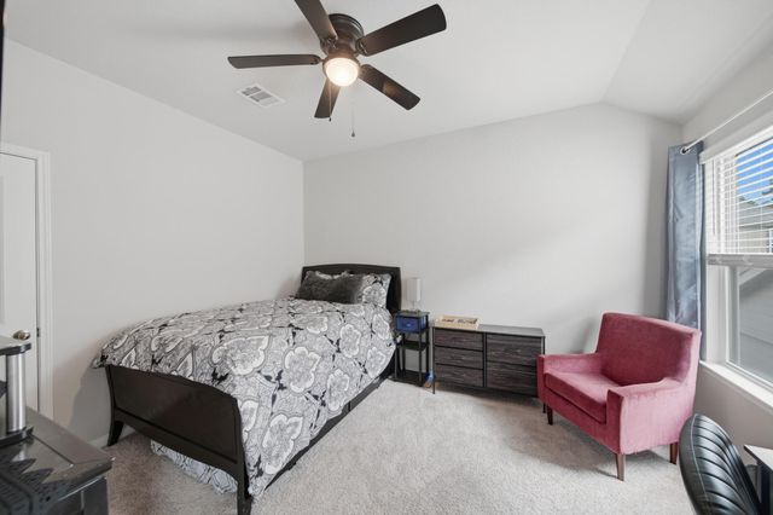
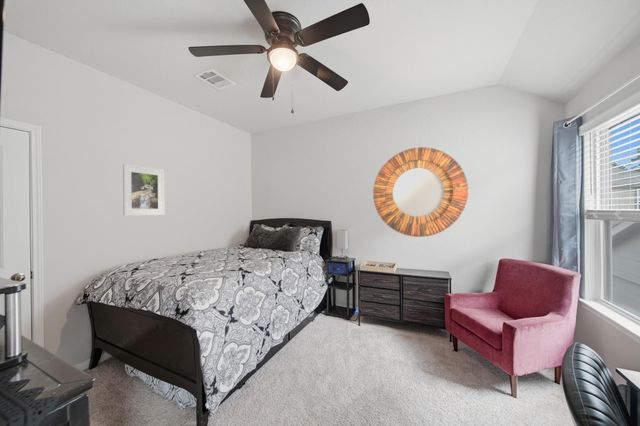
+ home mirror (417, 192)
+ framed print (144, 191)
